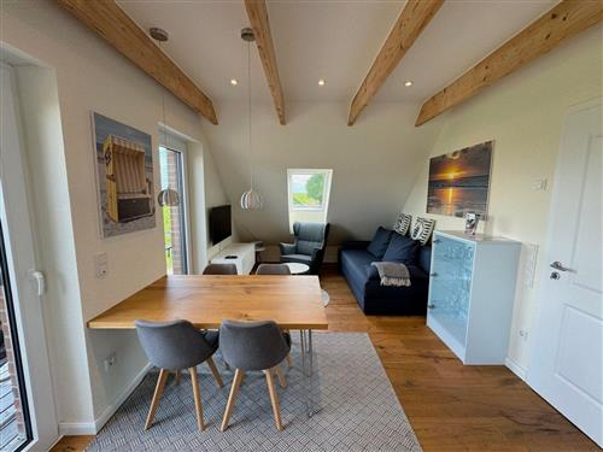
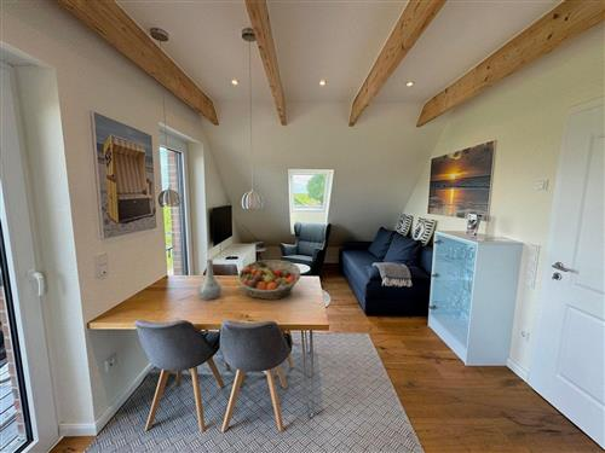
+ fruit basket (269, 278)
+ vase (208, 278)
